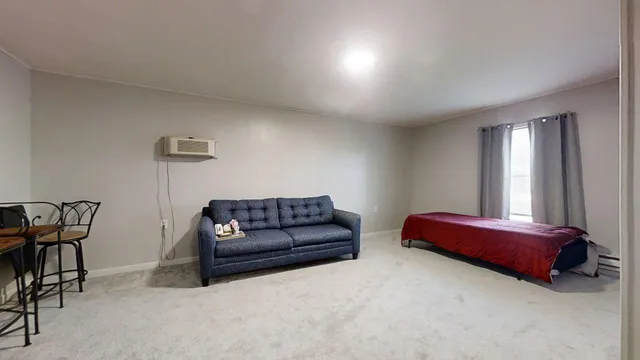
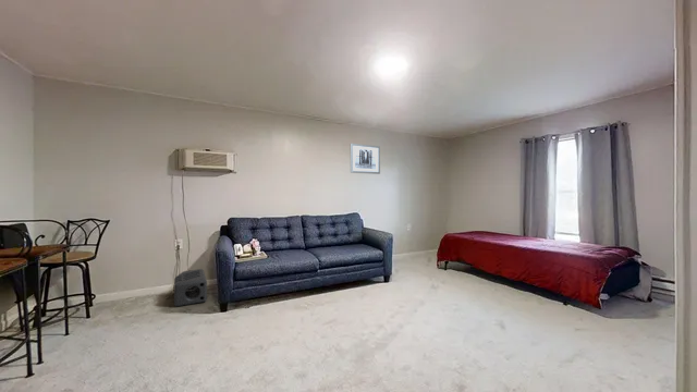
+ air purifier (189, 285)
+ wall art (365, 159)
